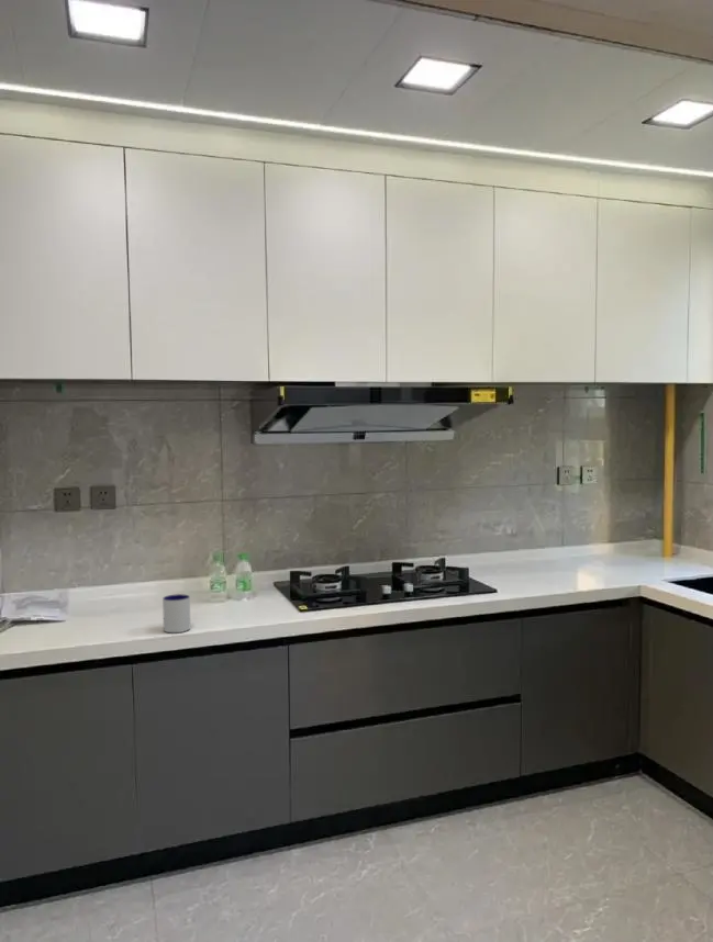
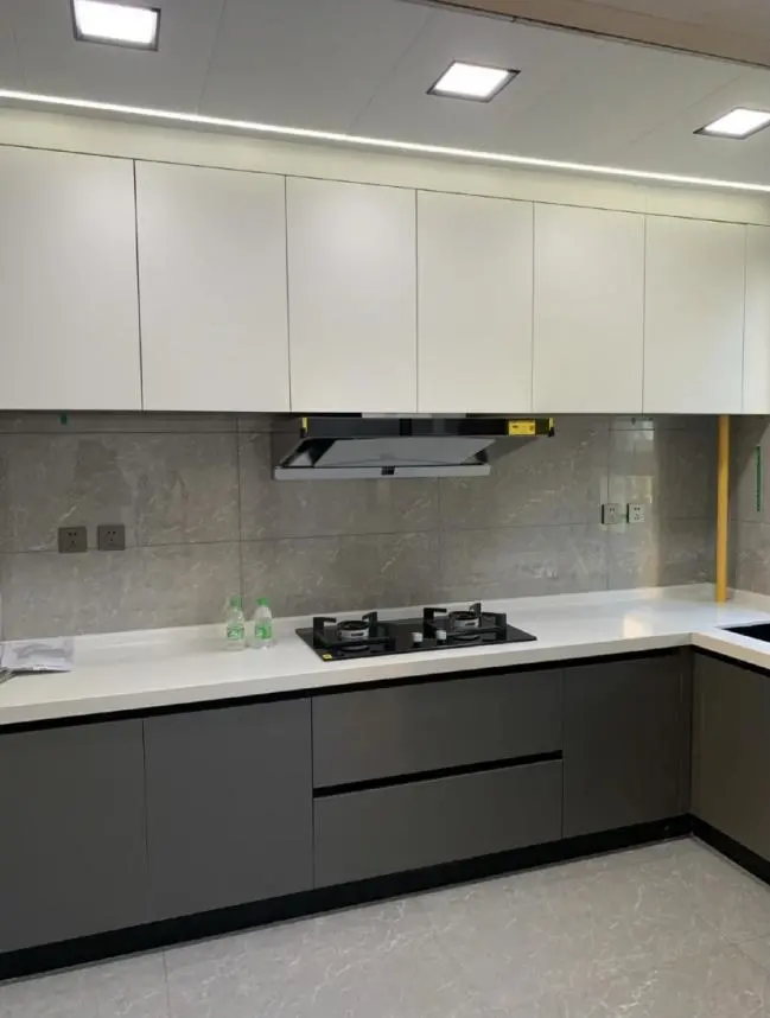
- mug (177, 612)
